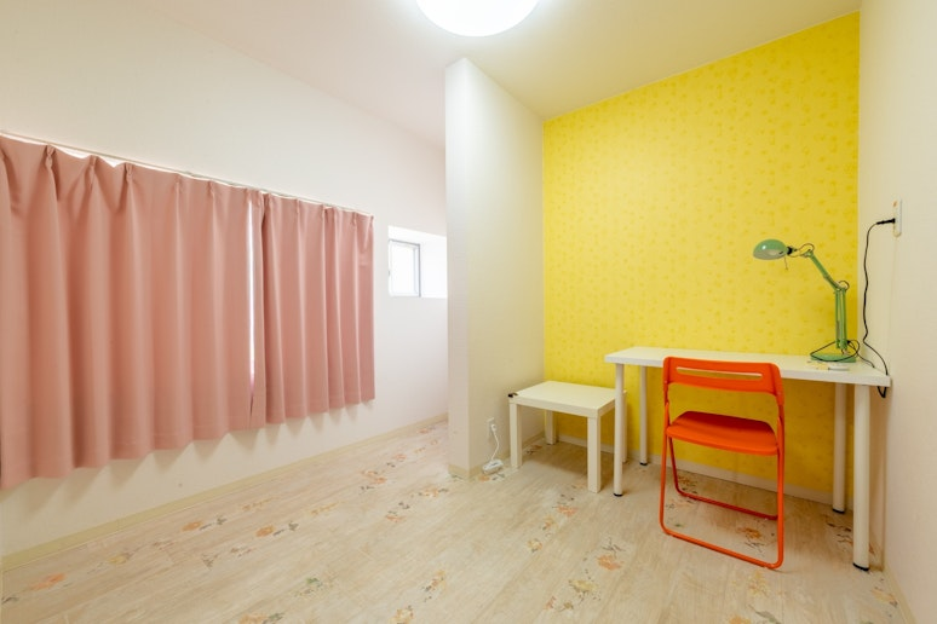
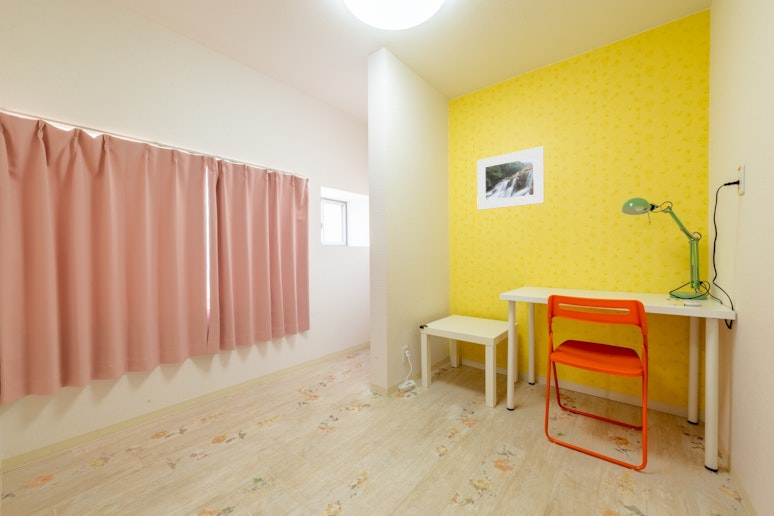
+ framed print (508, 180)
